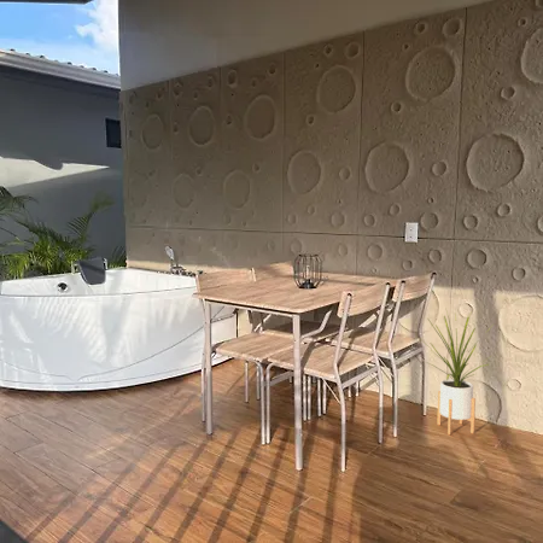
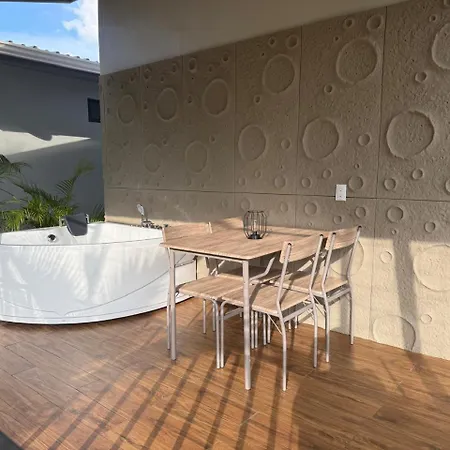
- house plant (459, 369)
